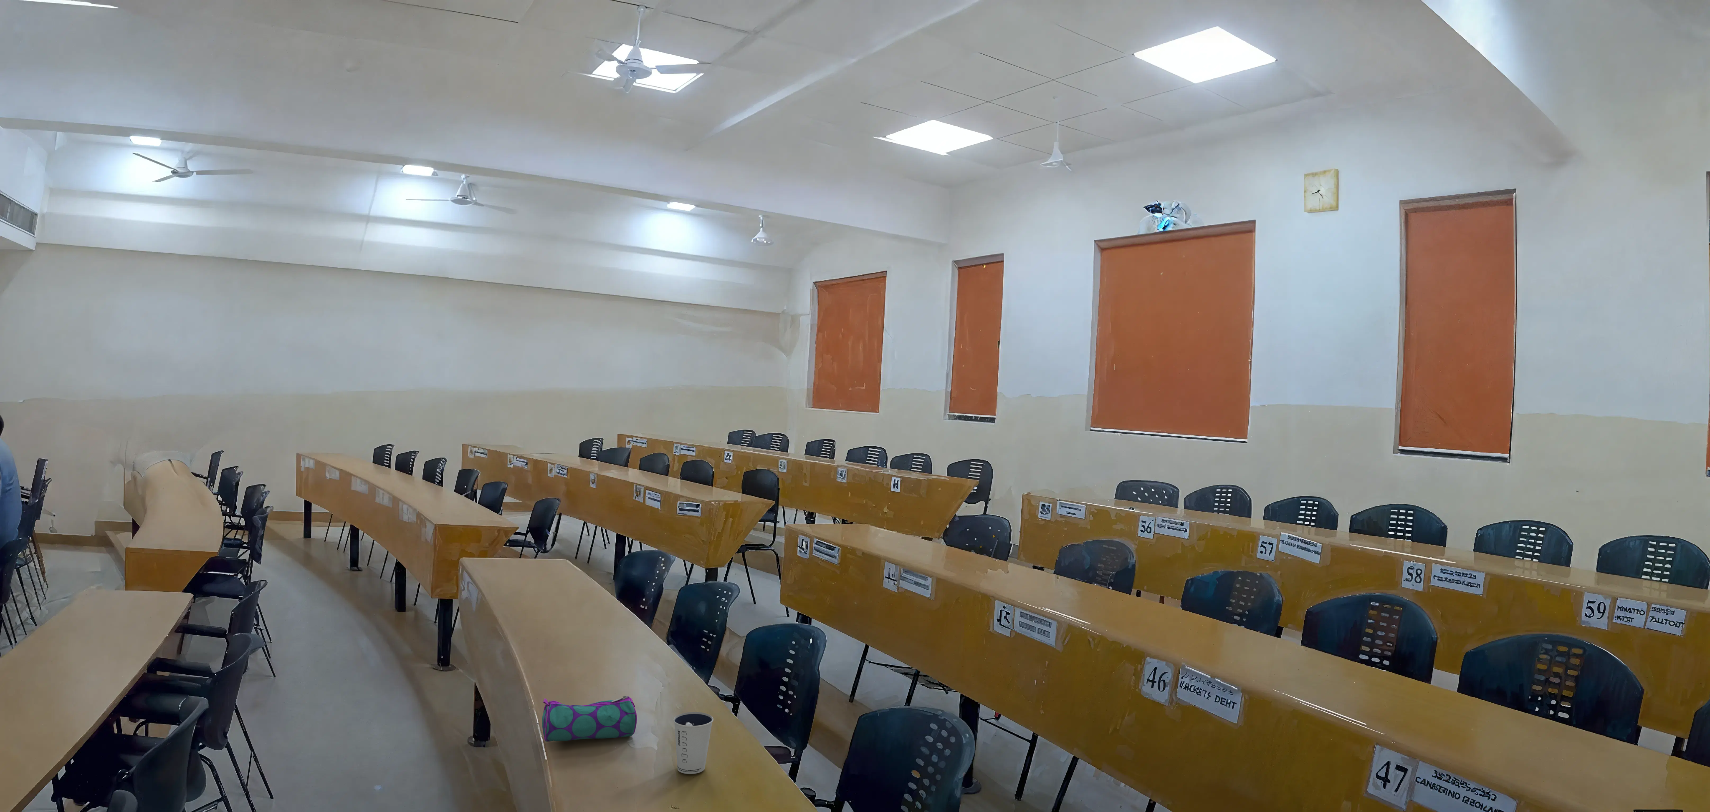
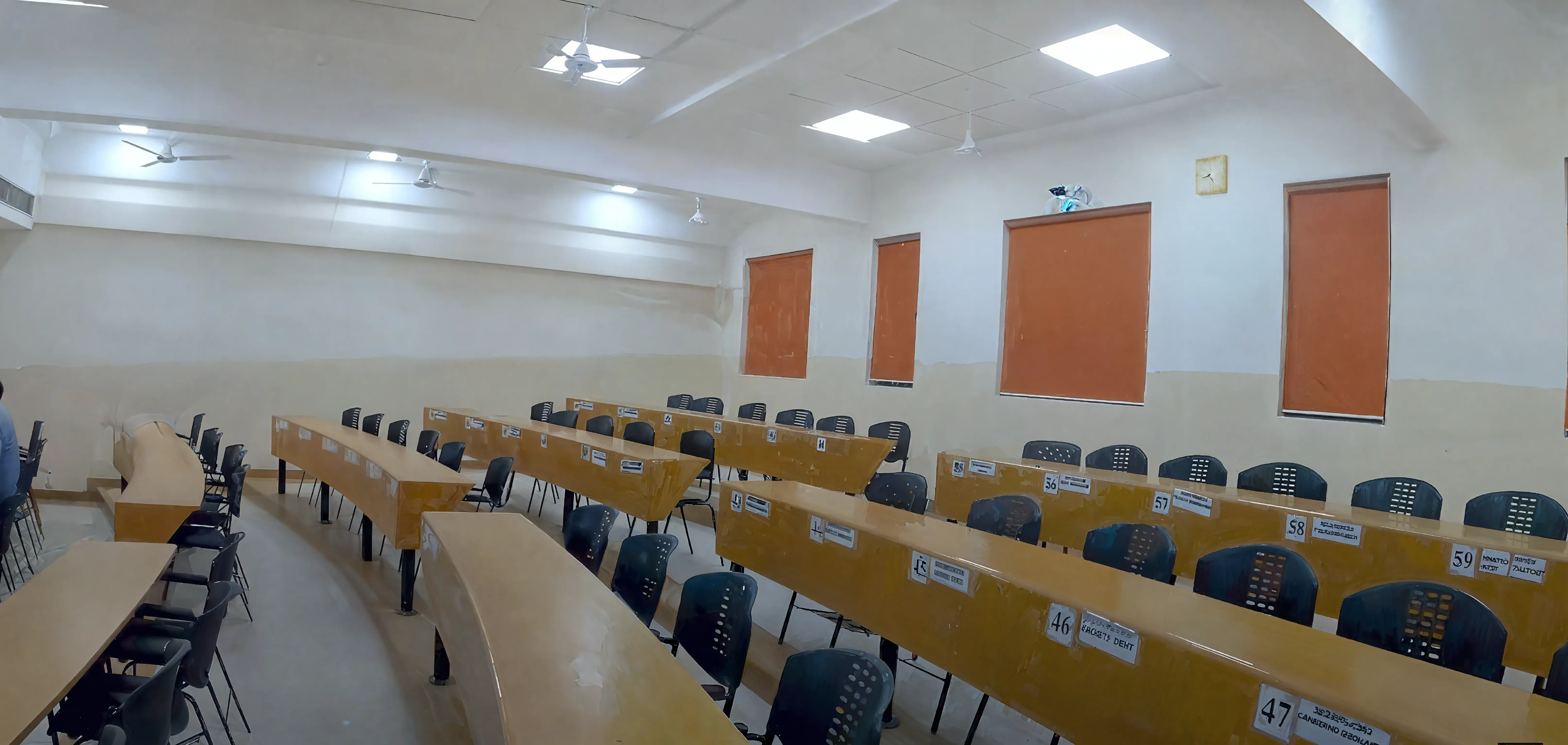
- dixie cup (693, 743)
- pencil case (590, 718)
